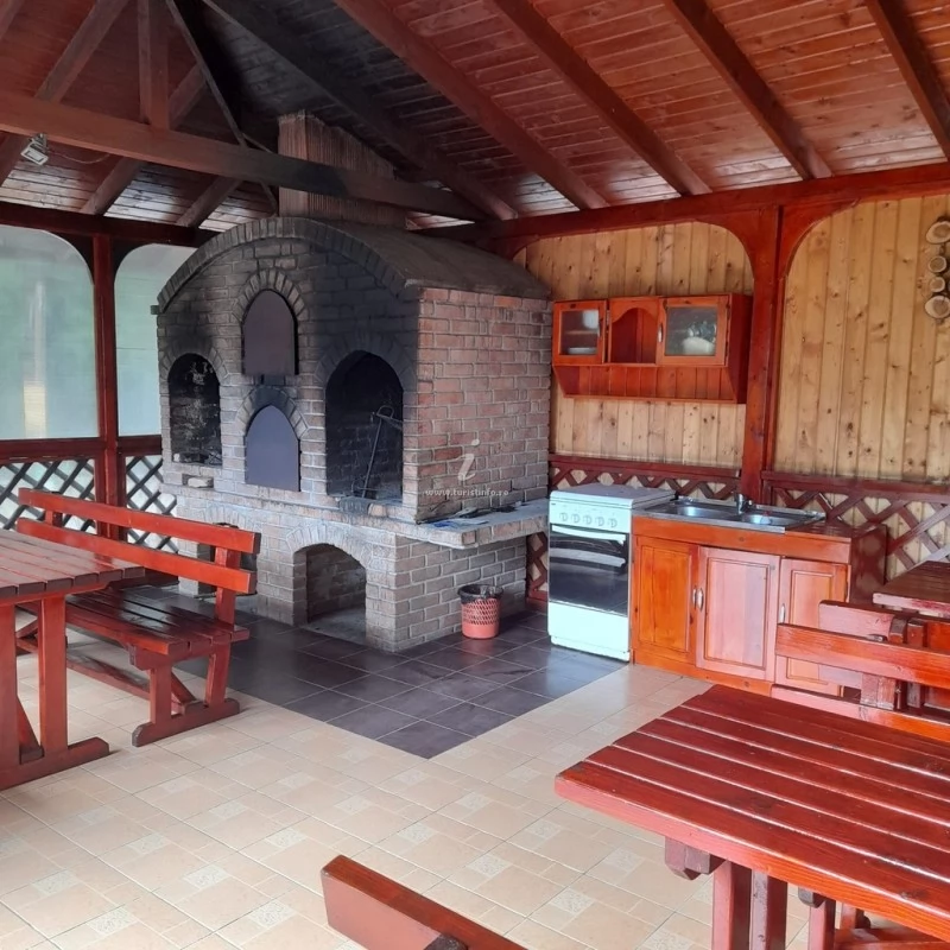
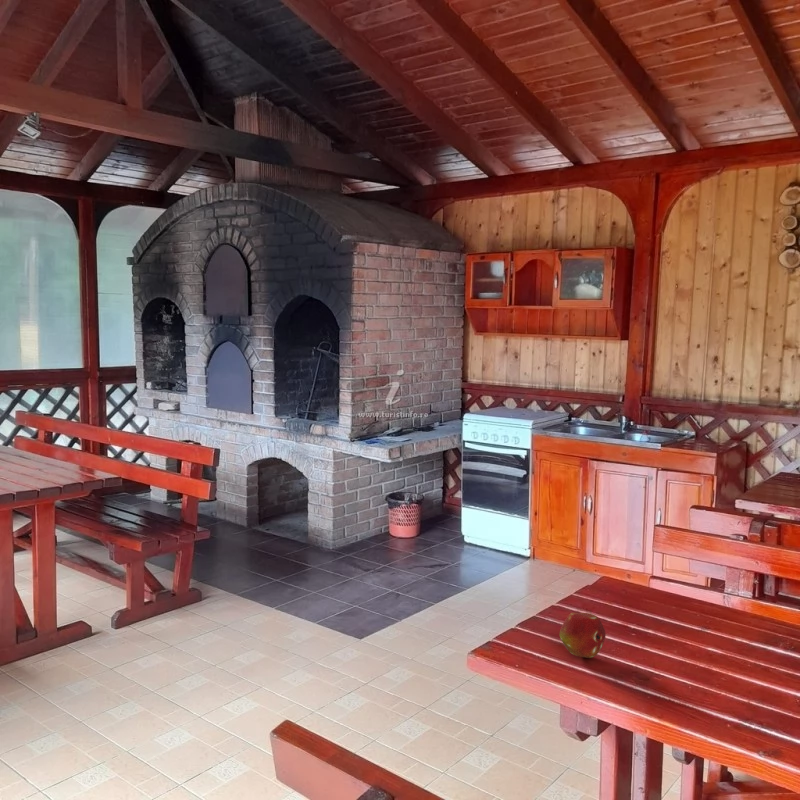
+ fruit (580, 634)
